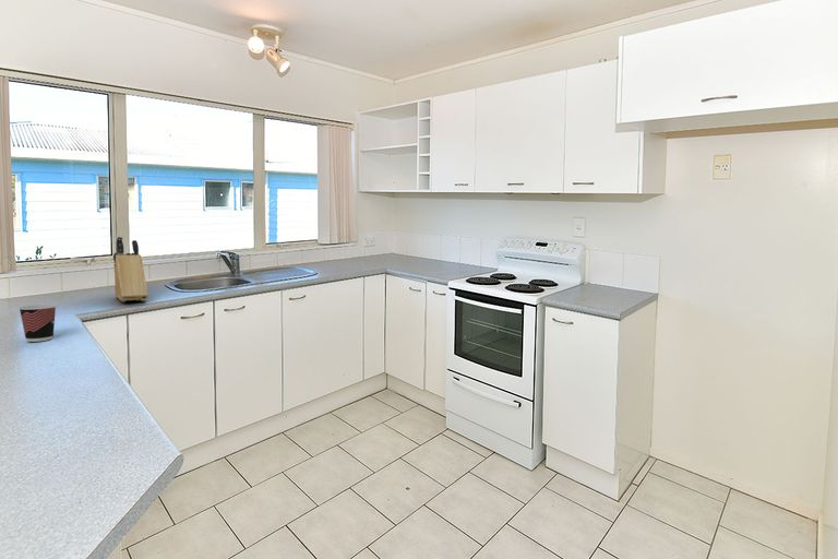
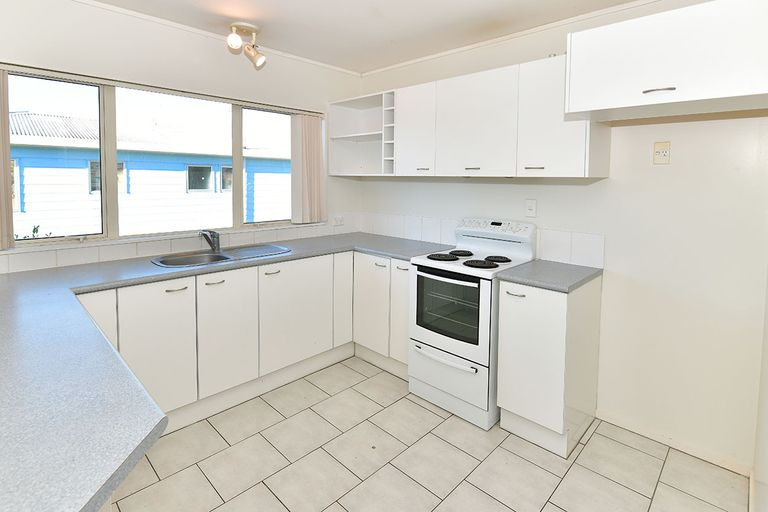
- cup (38, 322)
- knife block (129, 267)
